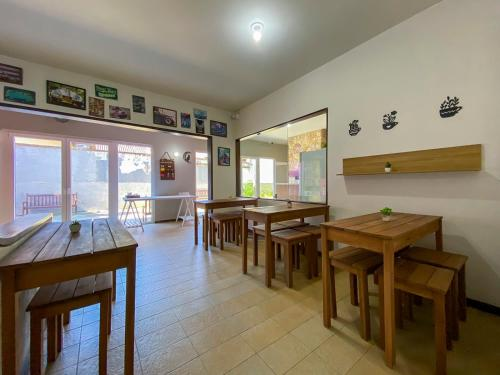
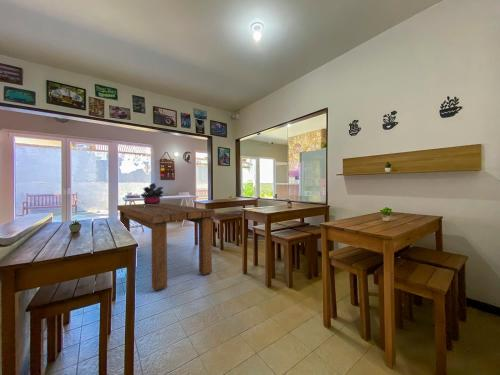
+ potted plant (152, 194)
+ dining table (159, 233)
